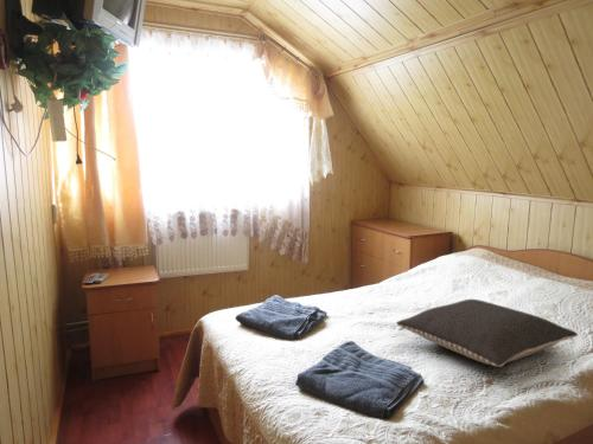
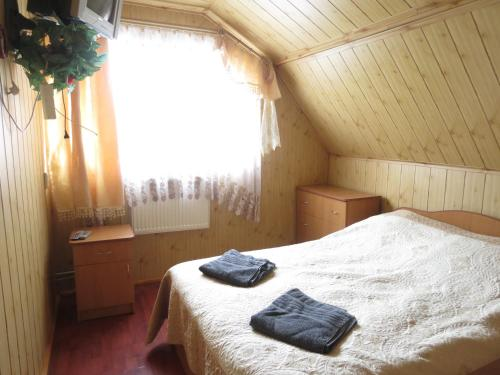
- pillow (482, 328)
